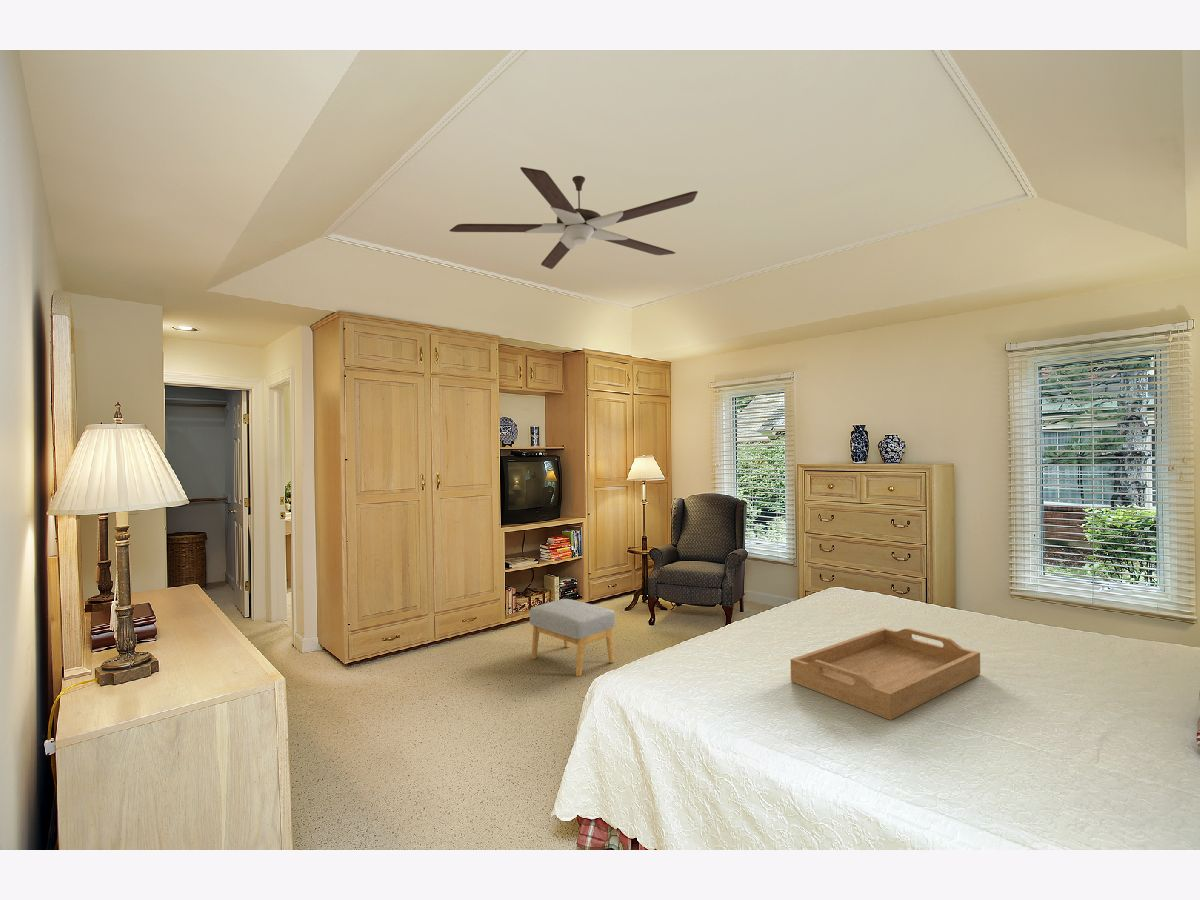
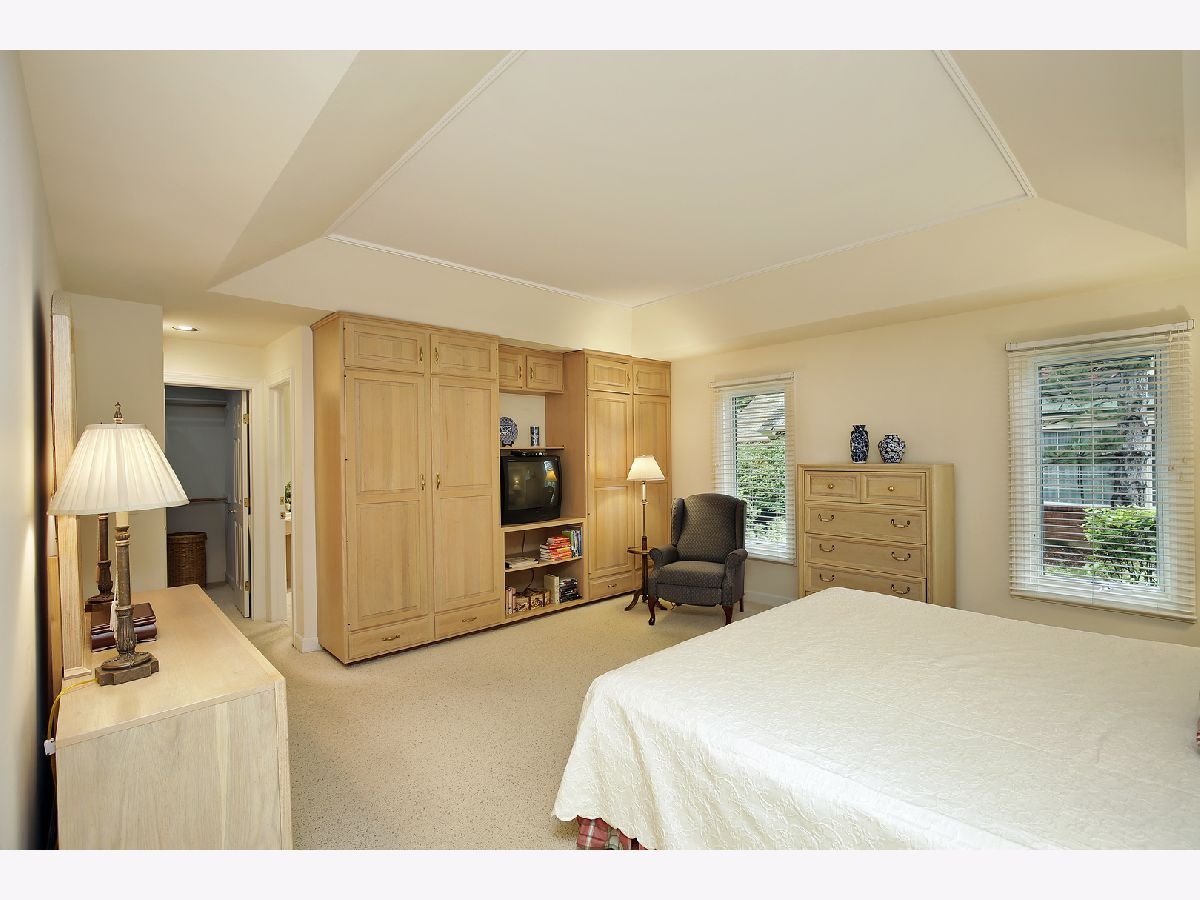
- serving tray (886, 663)
- footstool (572, 633)
- ceiling fan (569, 211)
